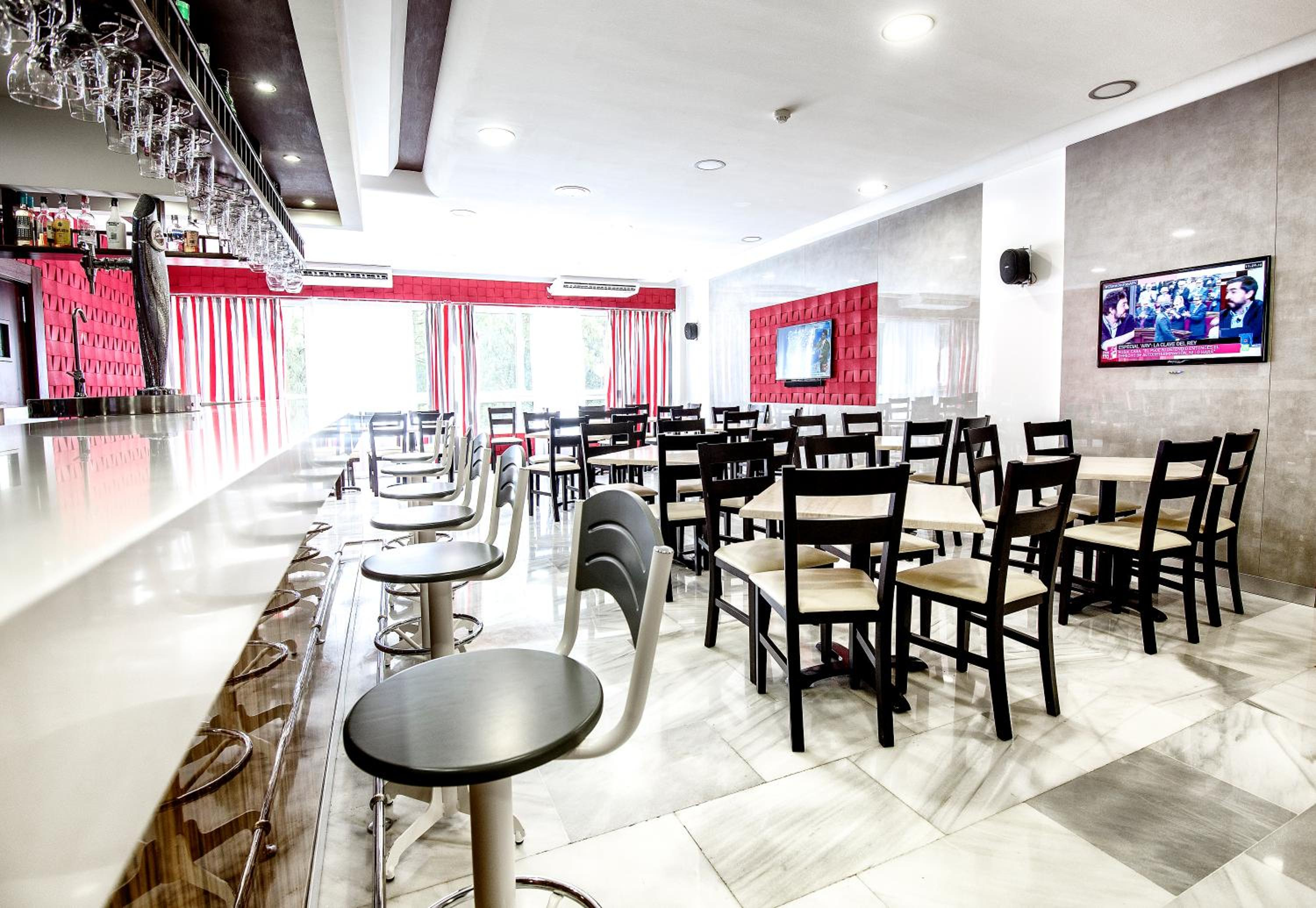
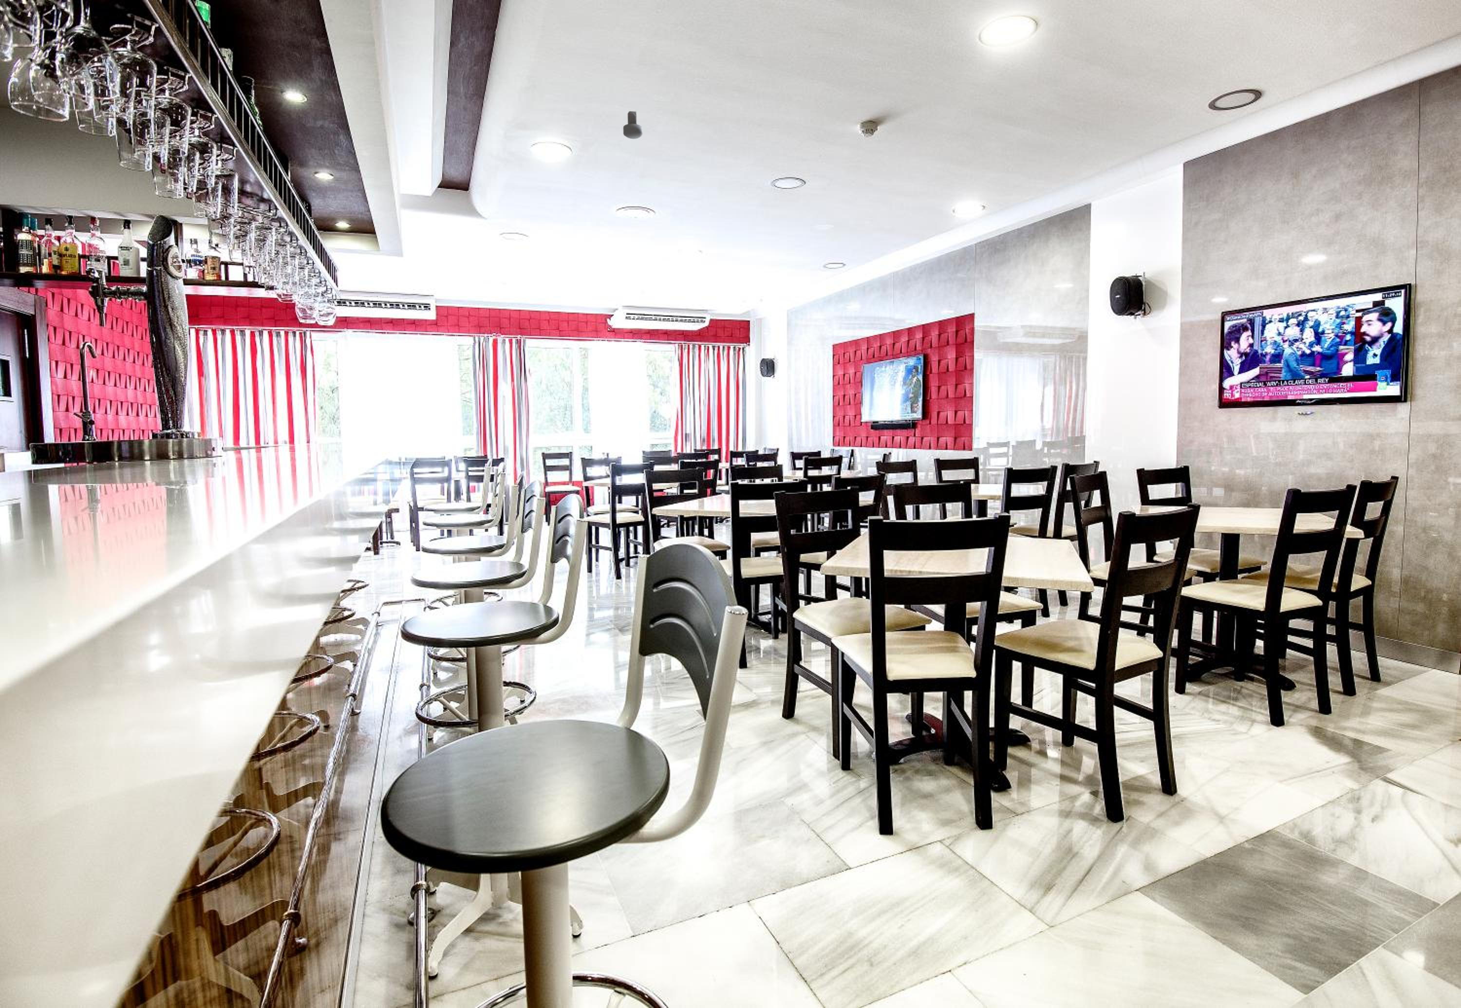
+ security camera (633, 123)
